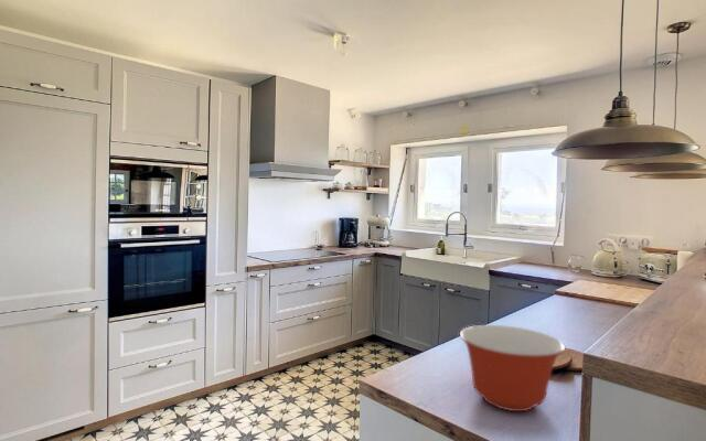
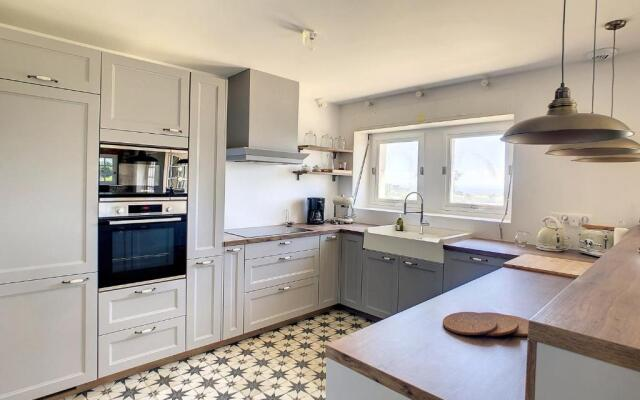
- mixing bowl (509, 368)
